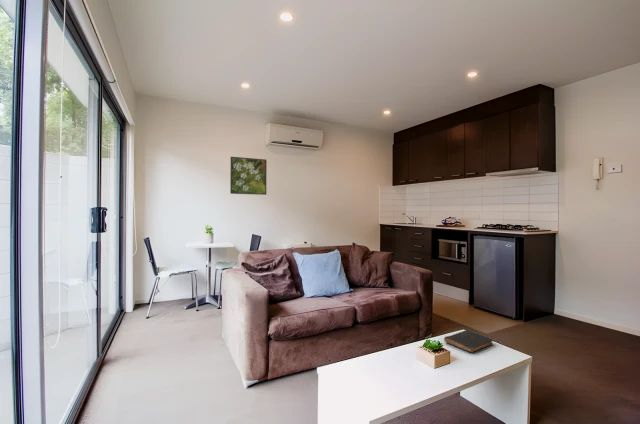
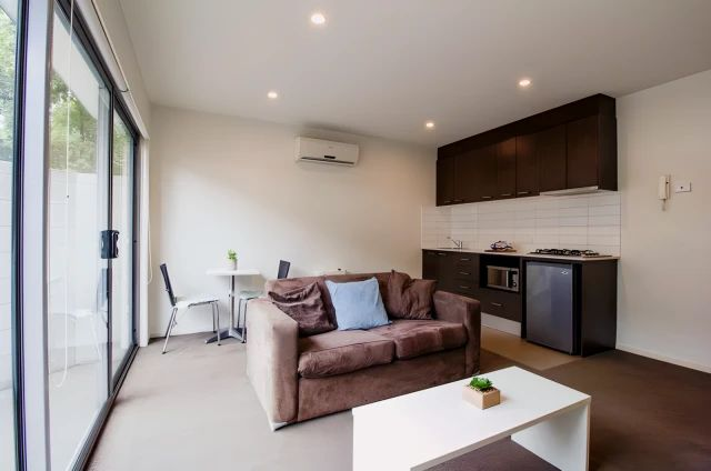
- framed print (248, 176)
- book (468, 340)
